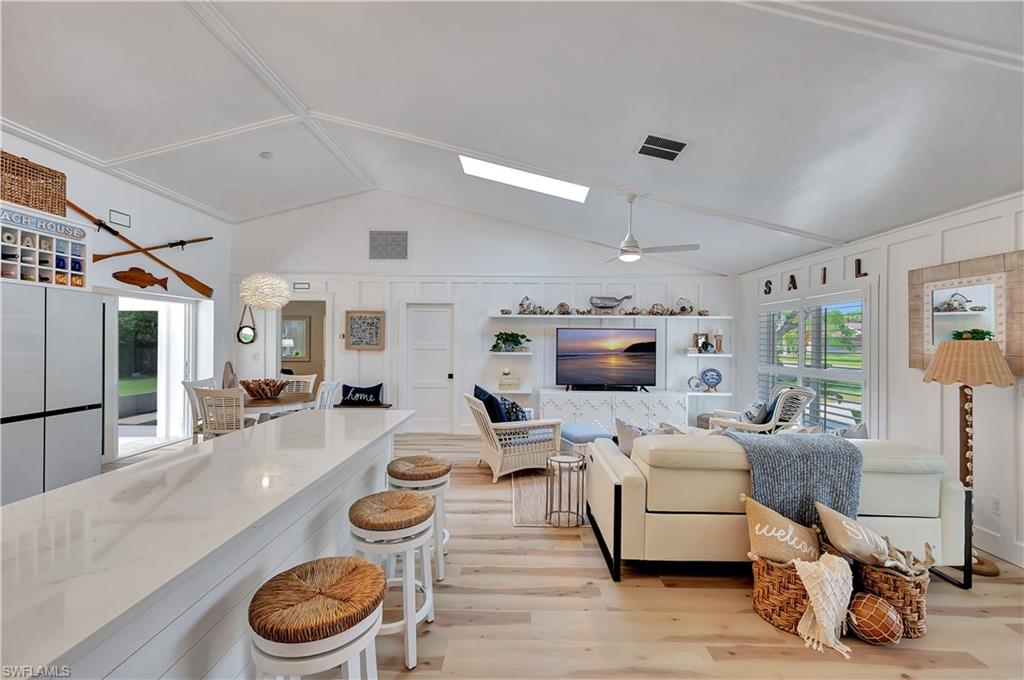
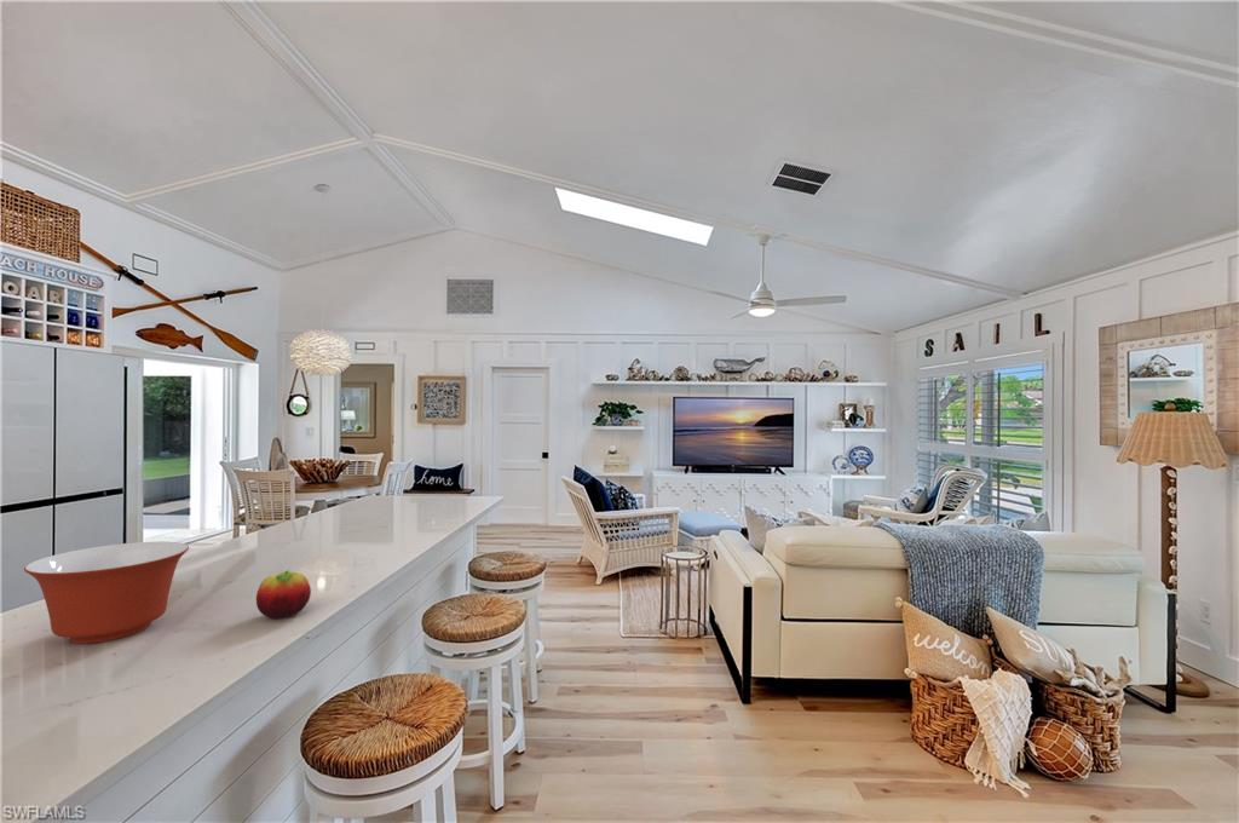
+ fruit (283, 592)
+ mixing bowl (111, 593)
